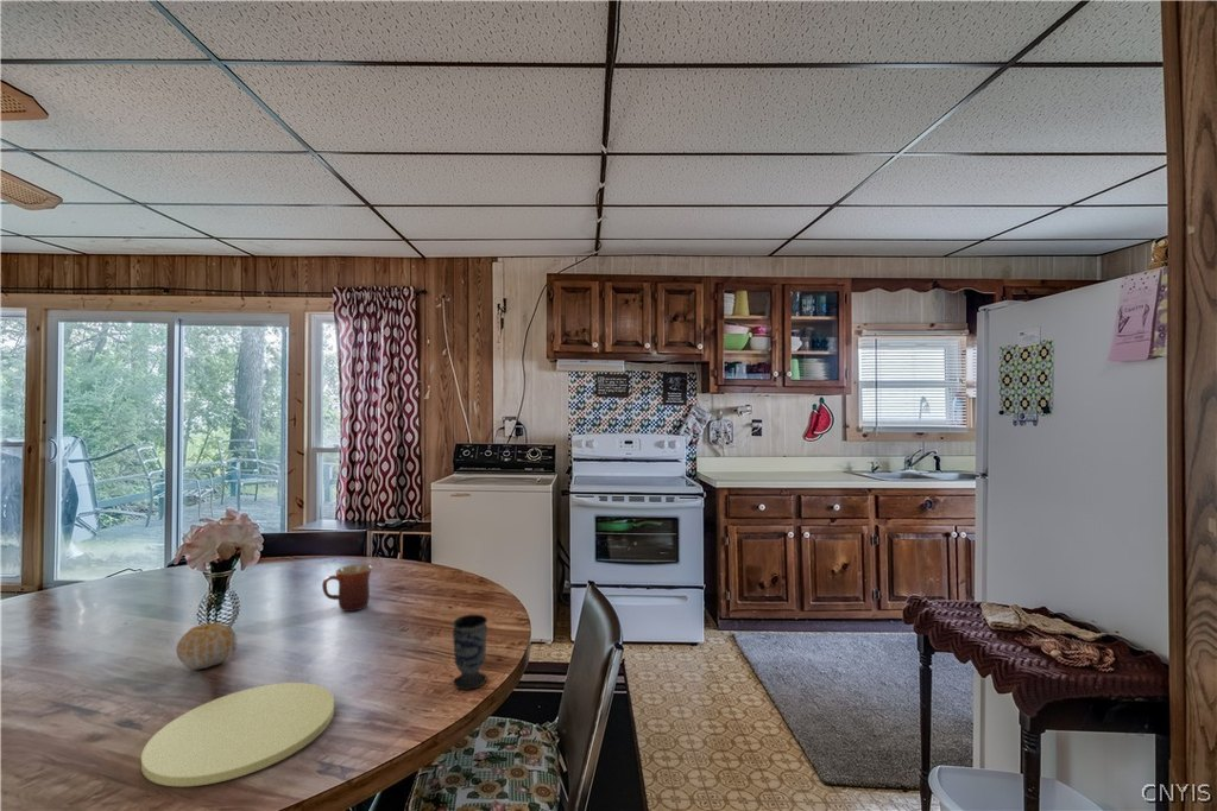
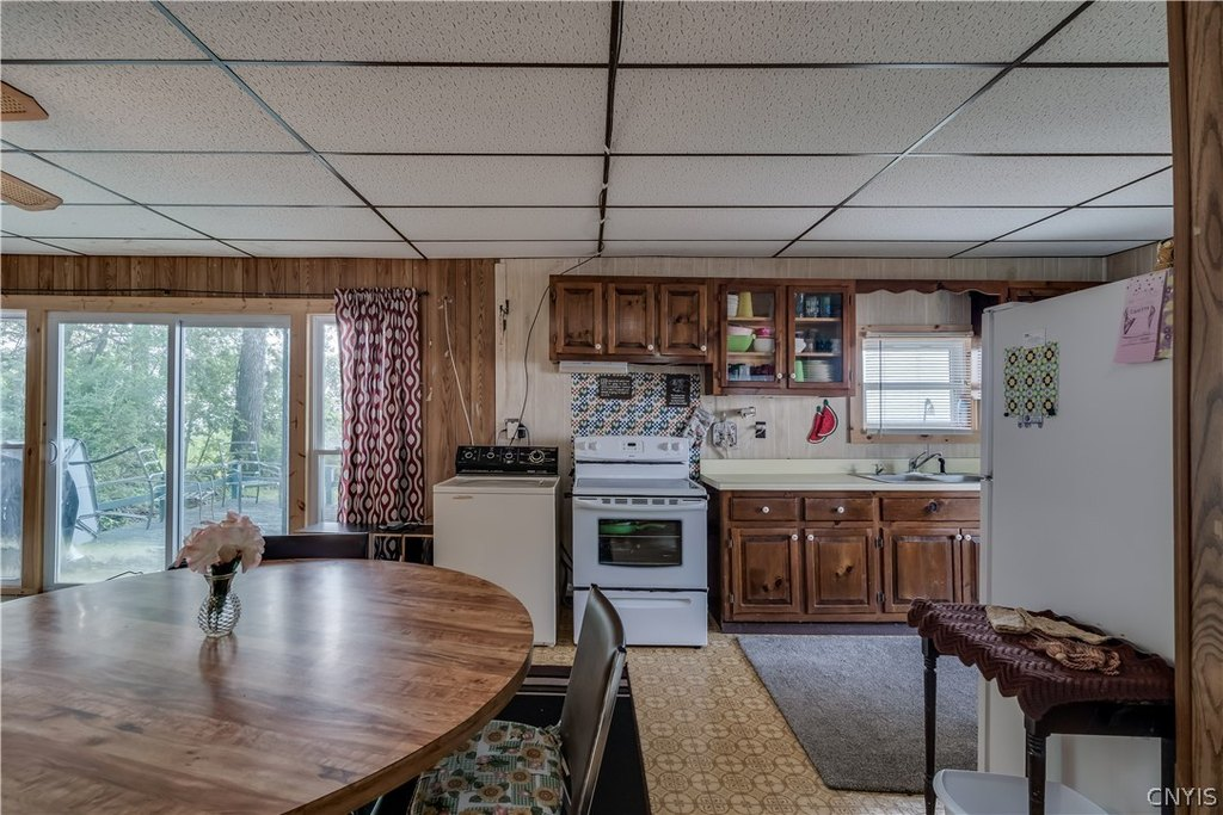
- mug (347, 589)
- fruit (206, 645)
- plate (241, 723)
- cup (469, 651)
